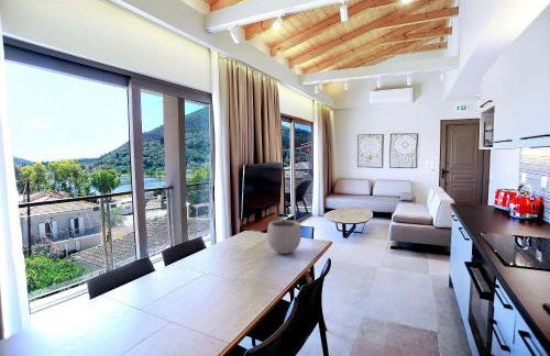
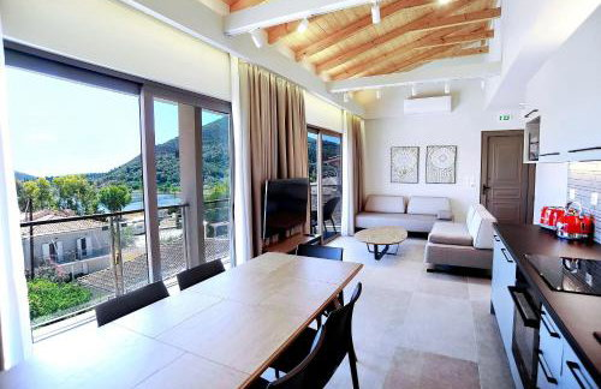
- plant pot (284, 231)
